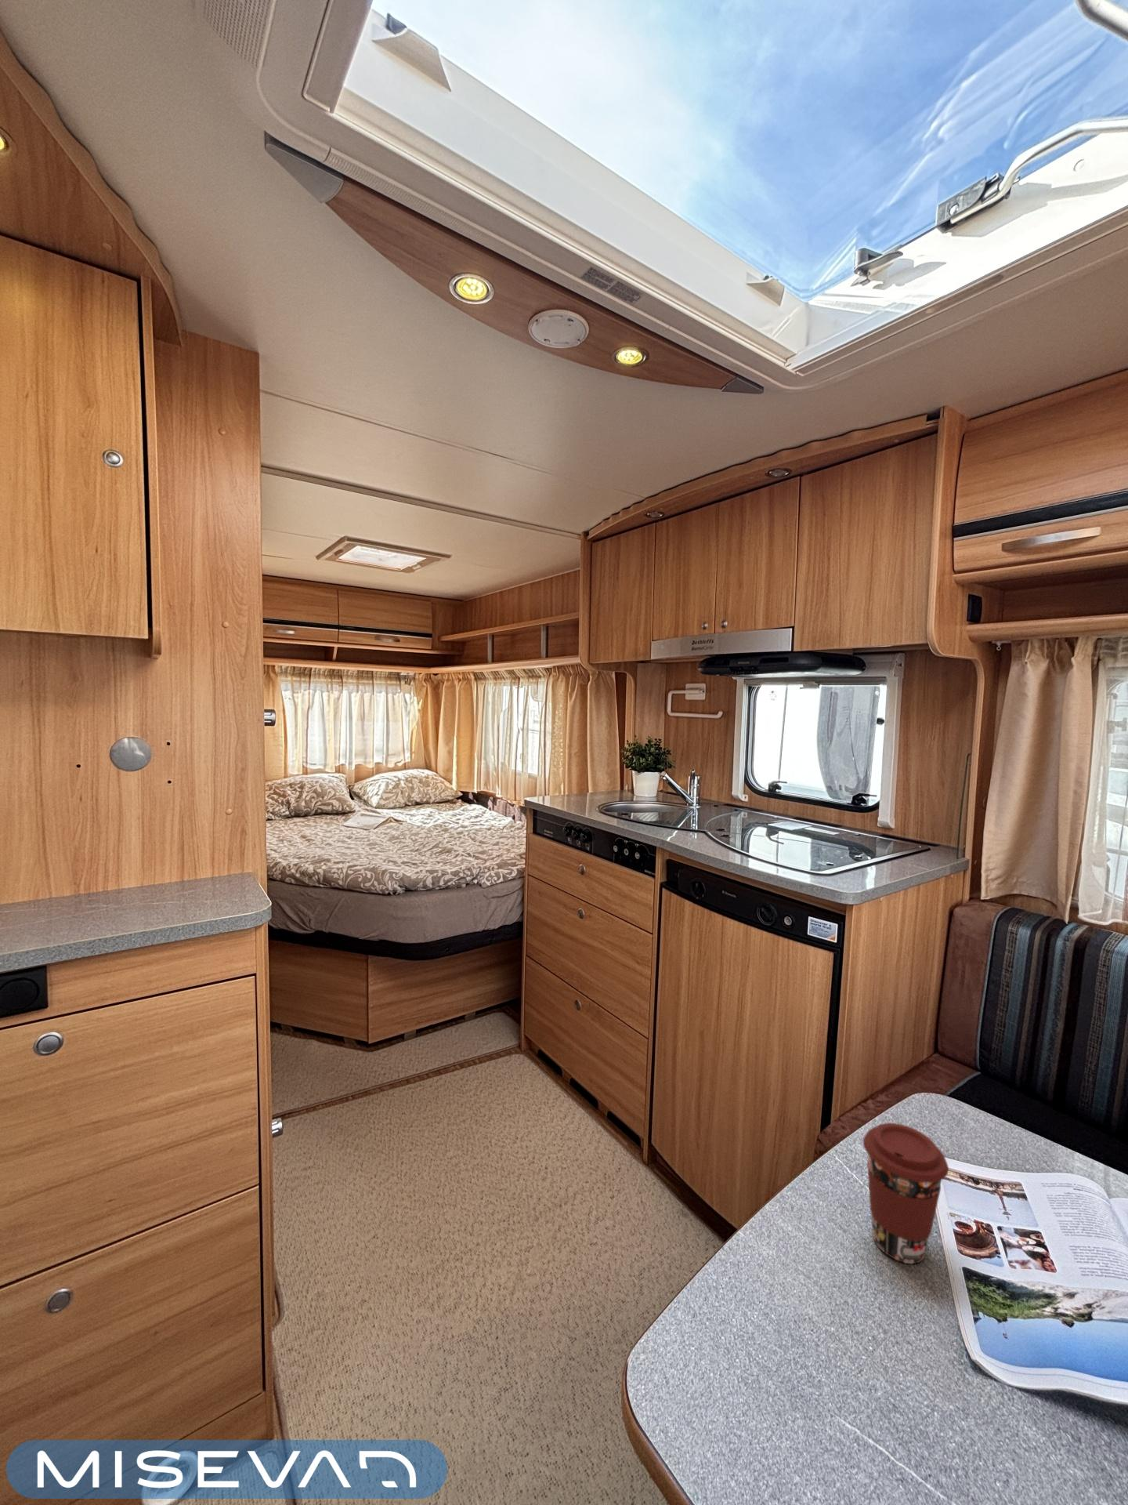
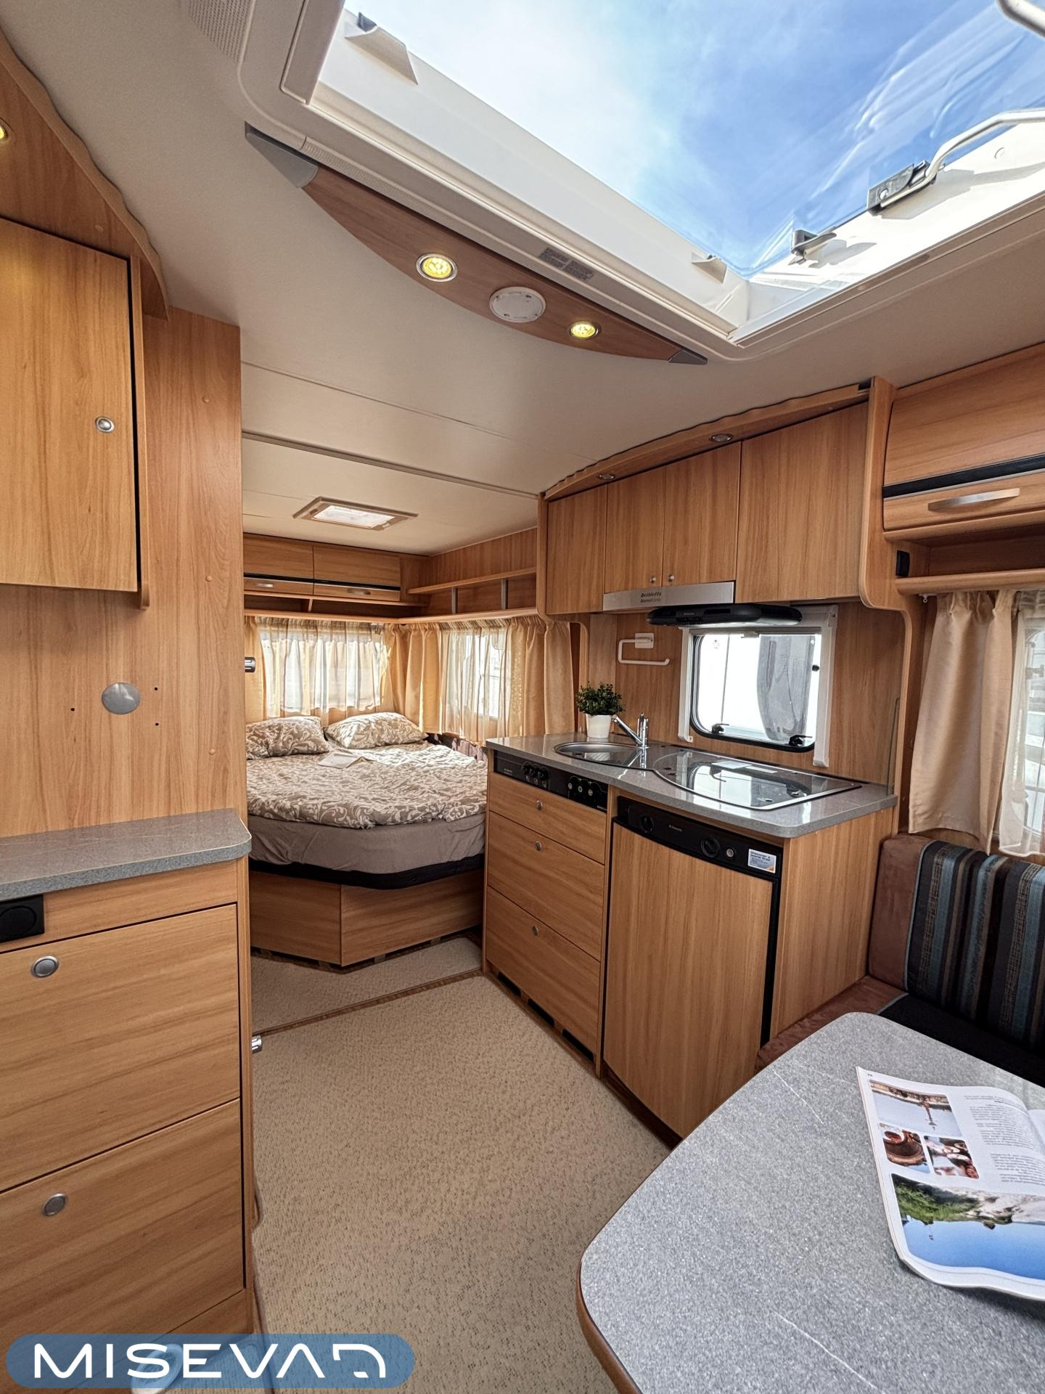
- coffee cup (902, 1192)
